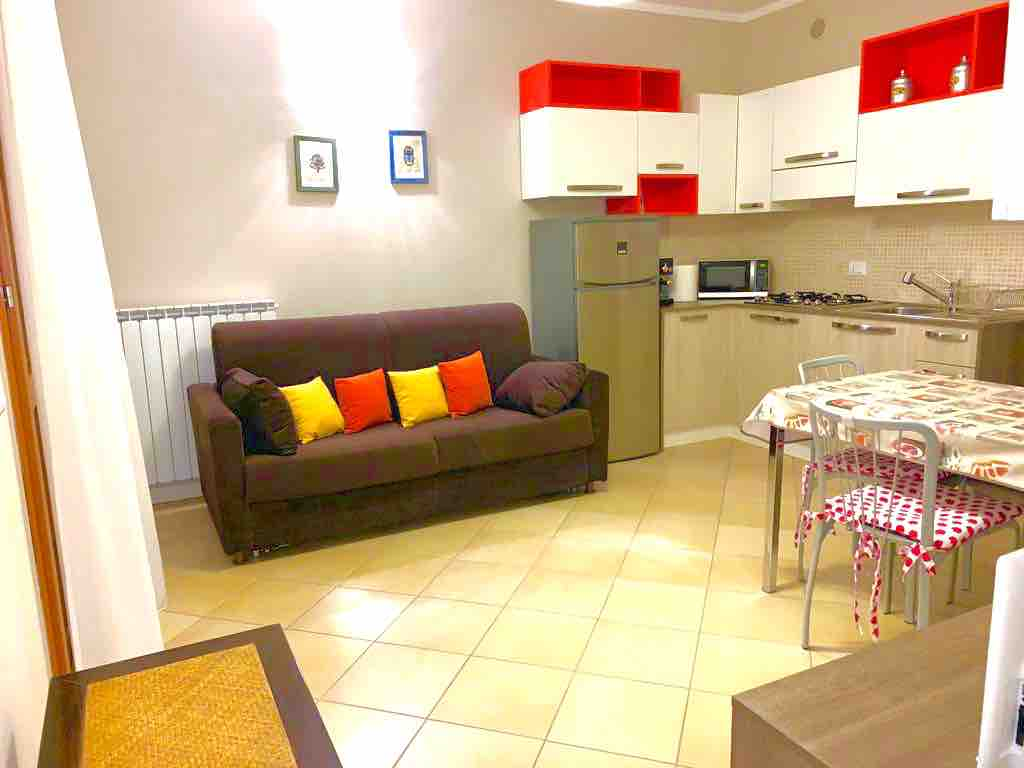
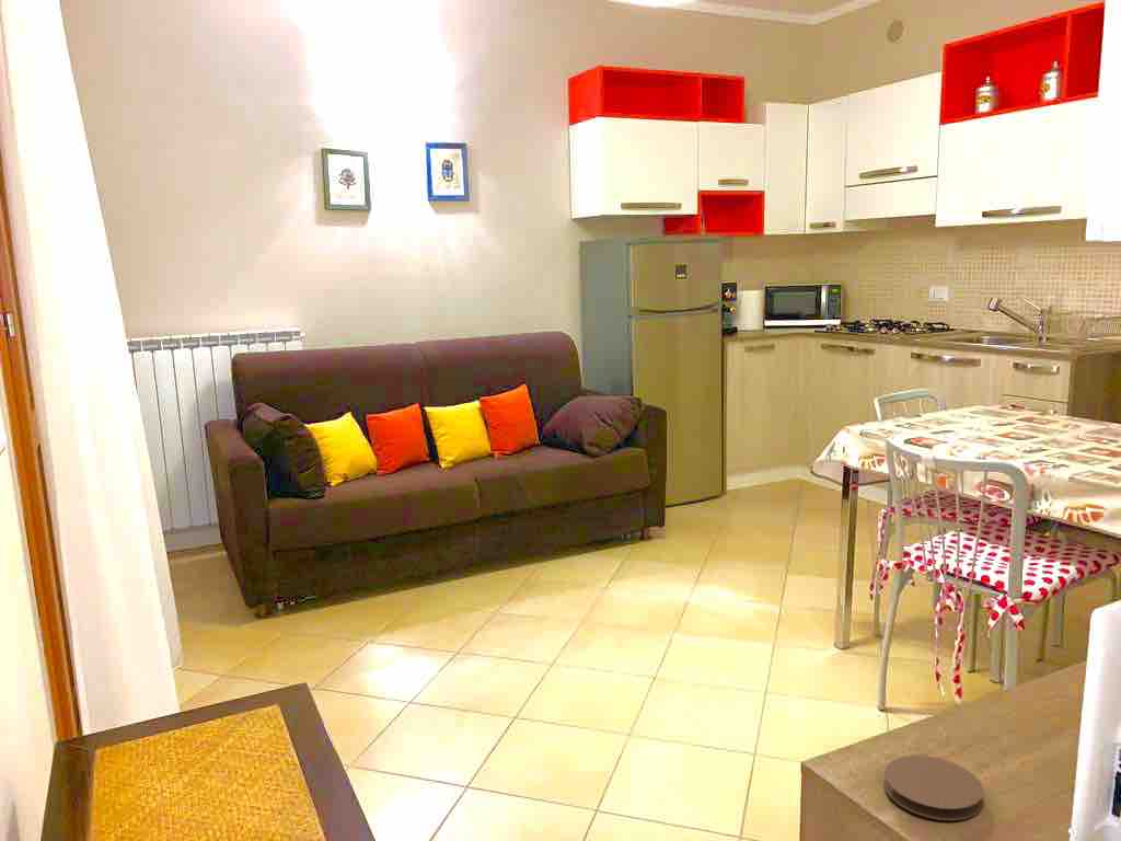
+ coaster (932, 786)
